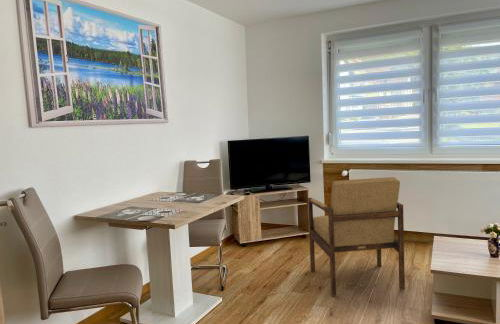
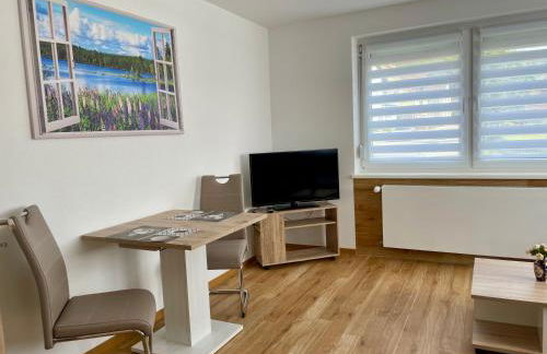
- armchair (353, 227)
